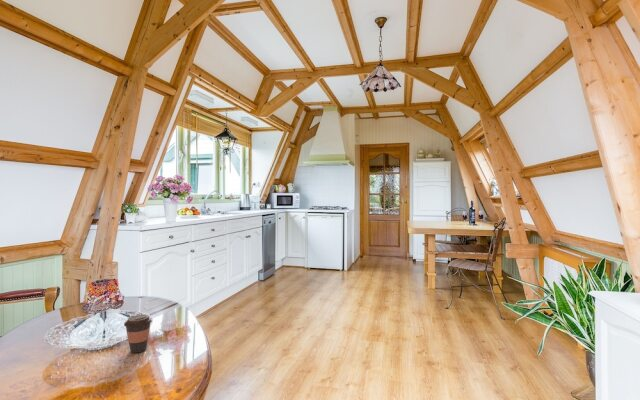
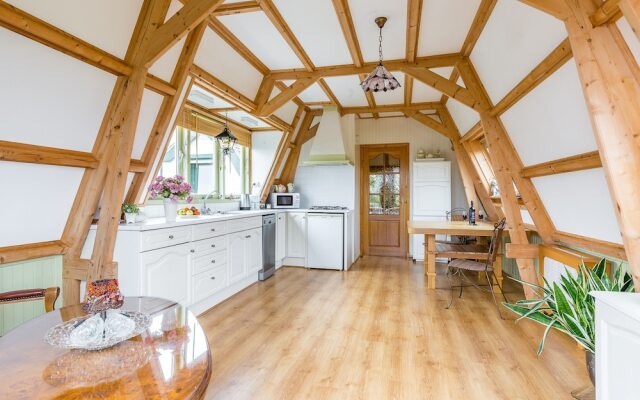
- coffee cup (138, 333)
